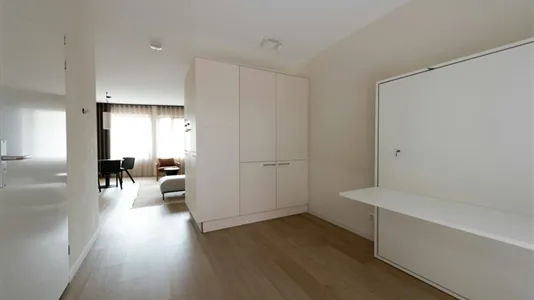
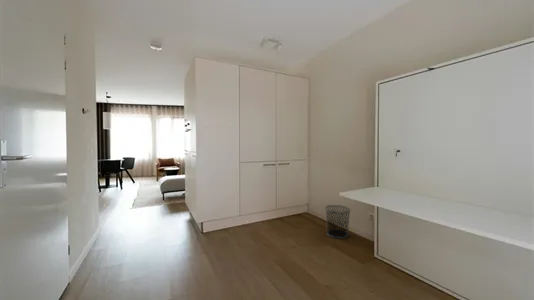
+ waste bin (337, 221)
